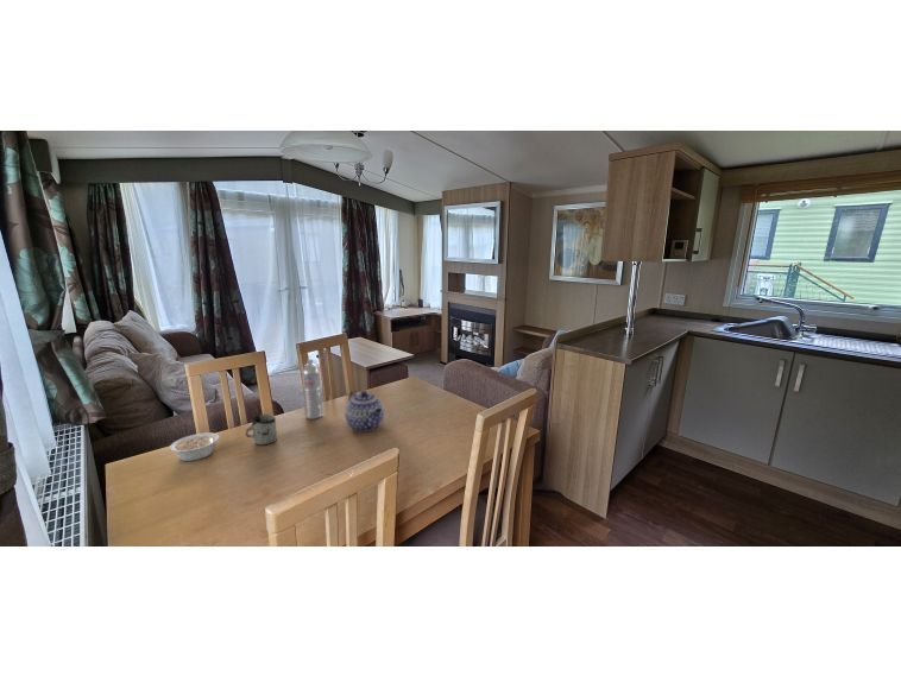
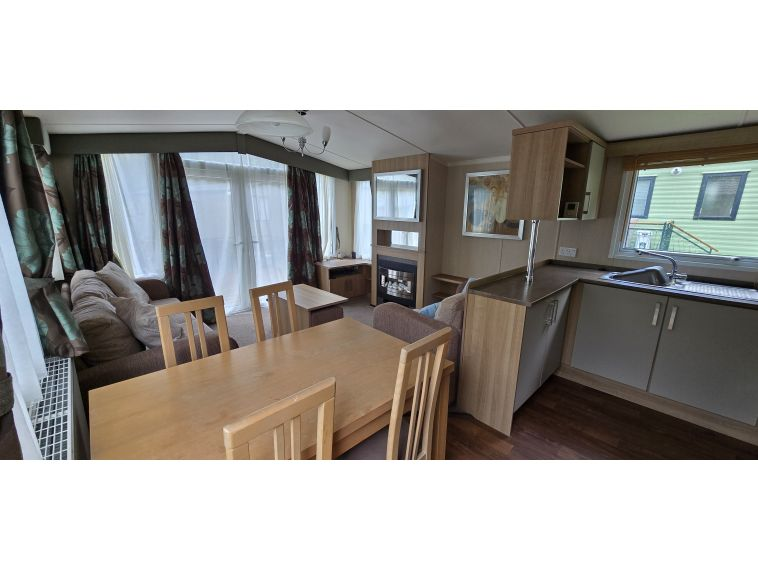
- cup (260, 430)
- legume (197, 446)
- teapot (364, 409)
- water bottle (311, 388)
